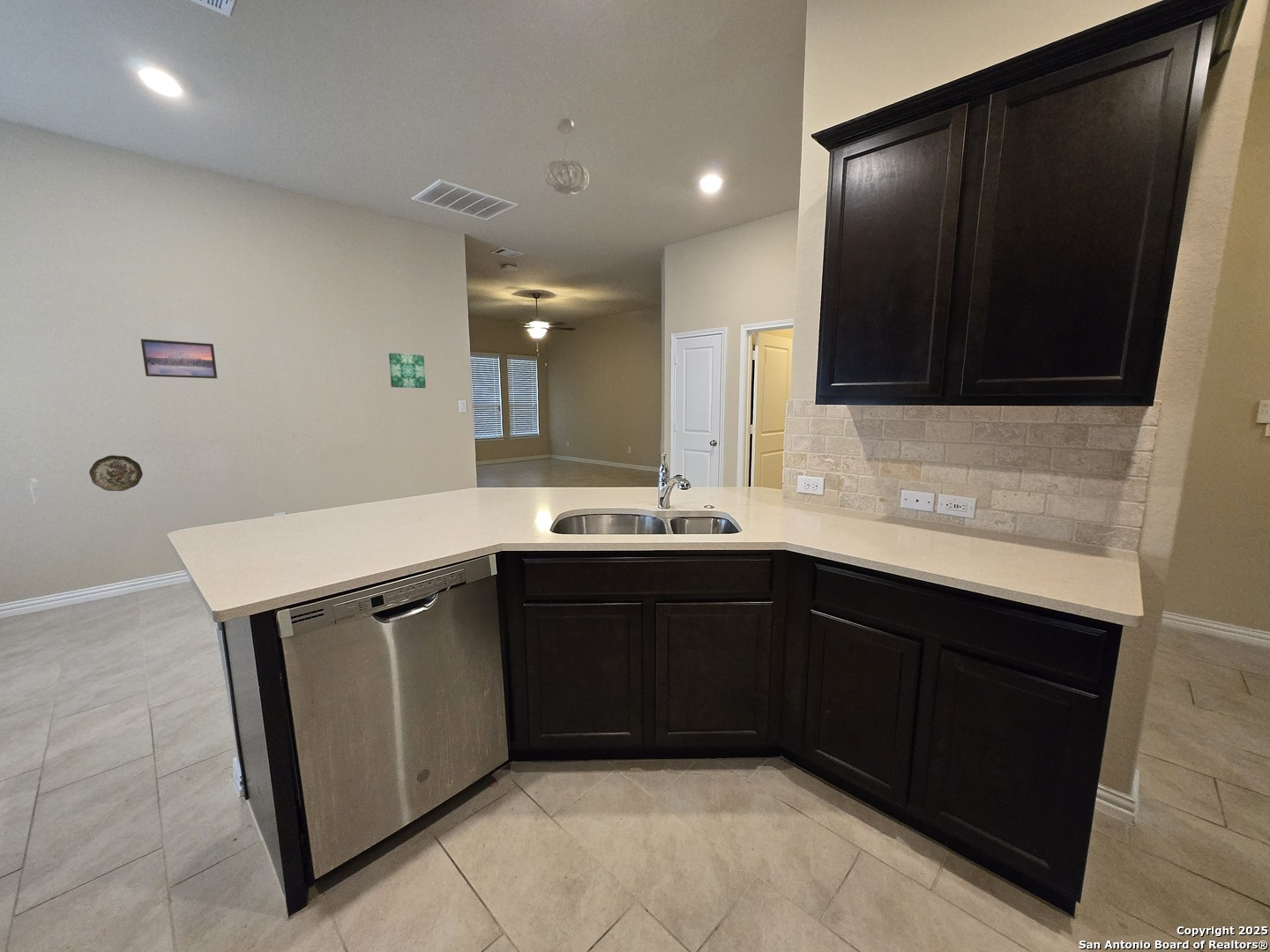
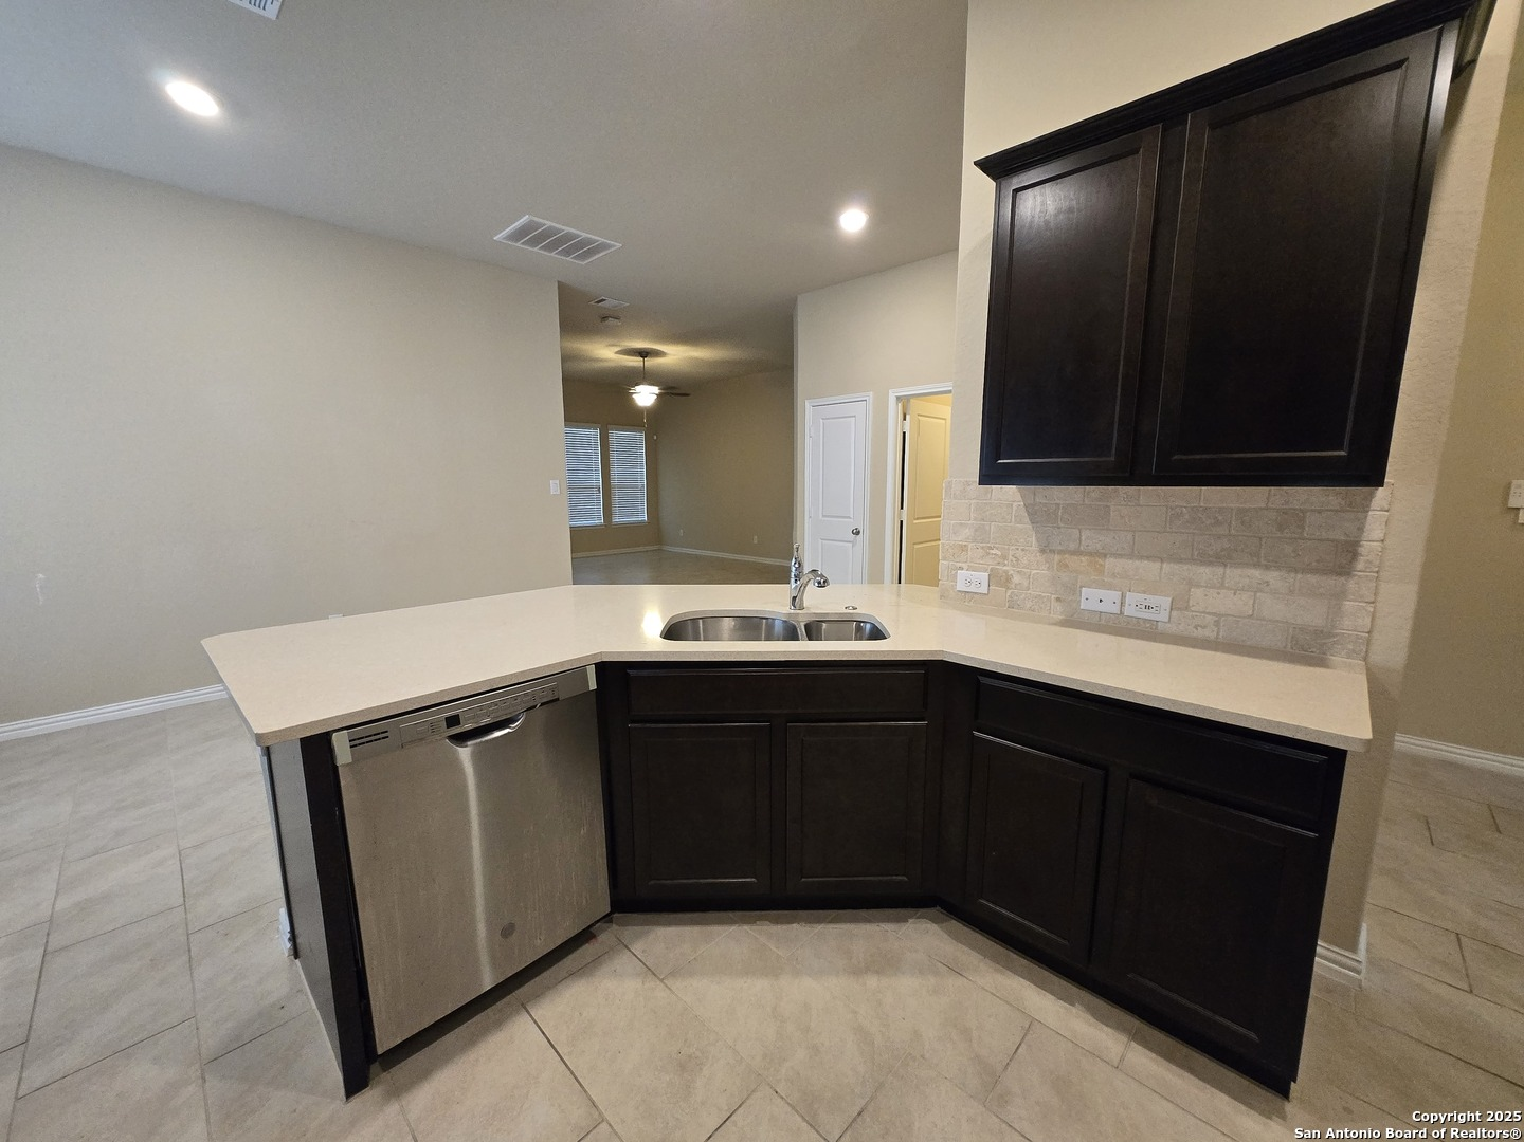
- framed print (180, 359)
- decorative plate (116, 472)
- wall art (407, 370)
- pendant light (566, 158)
